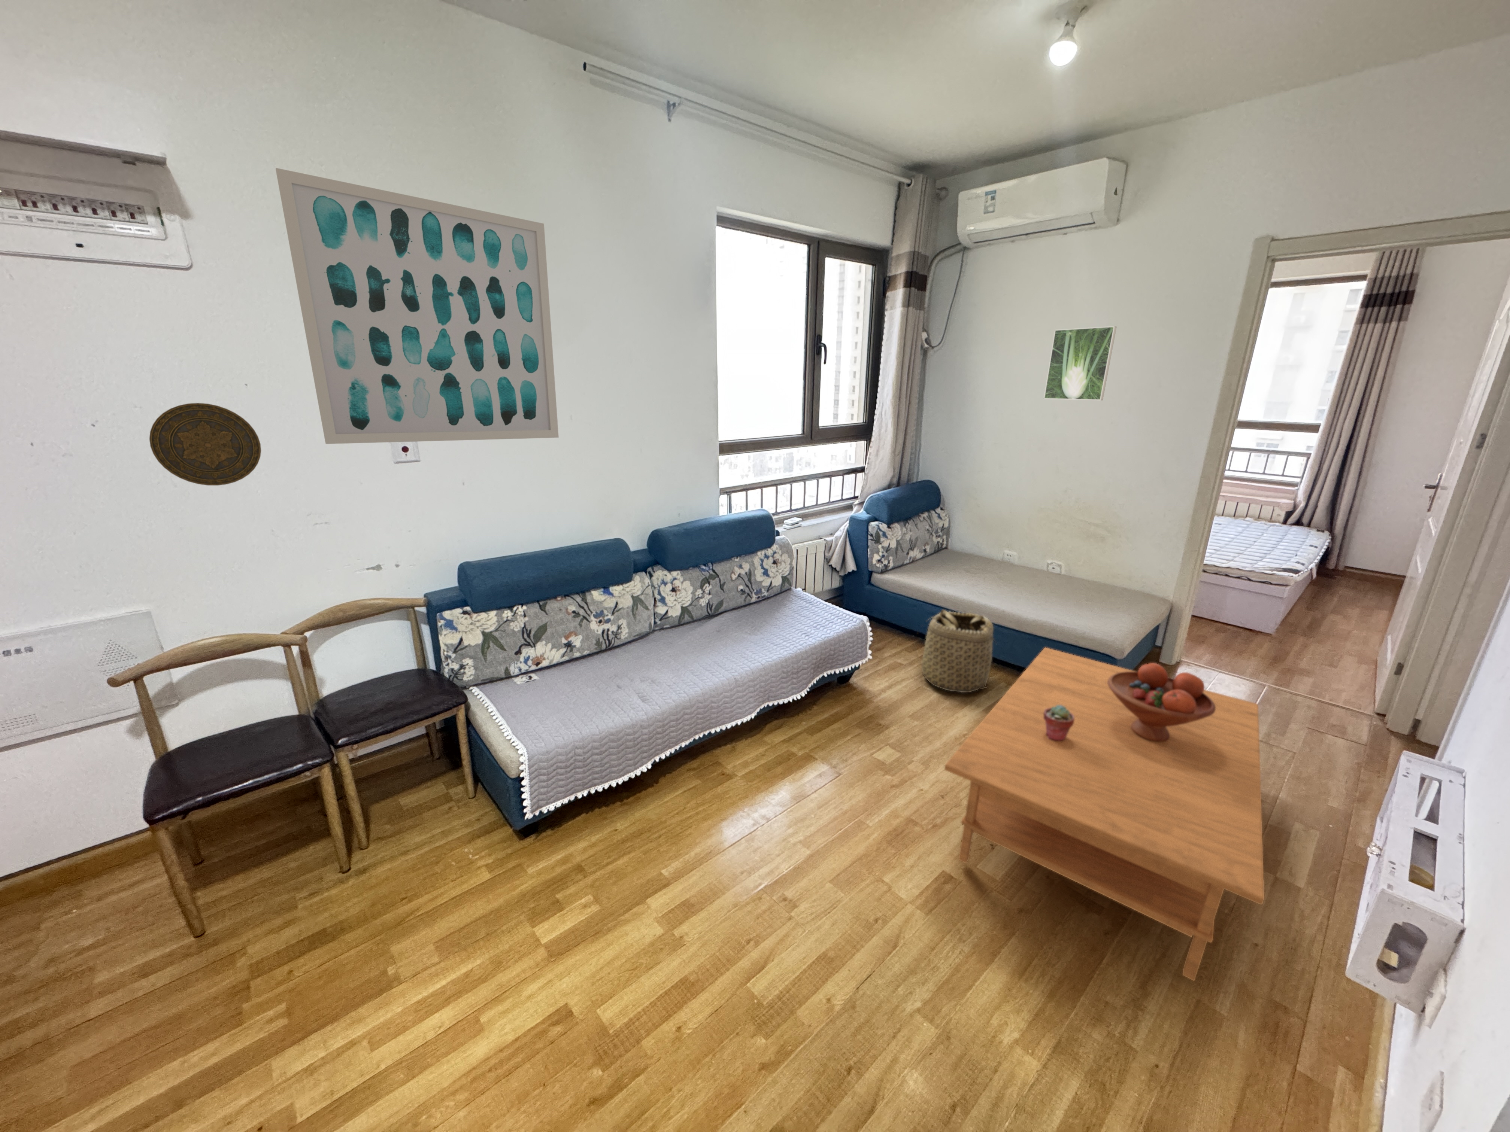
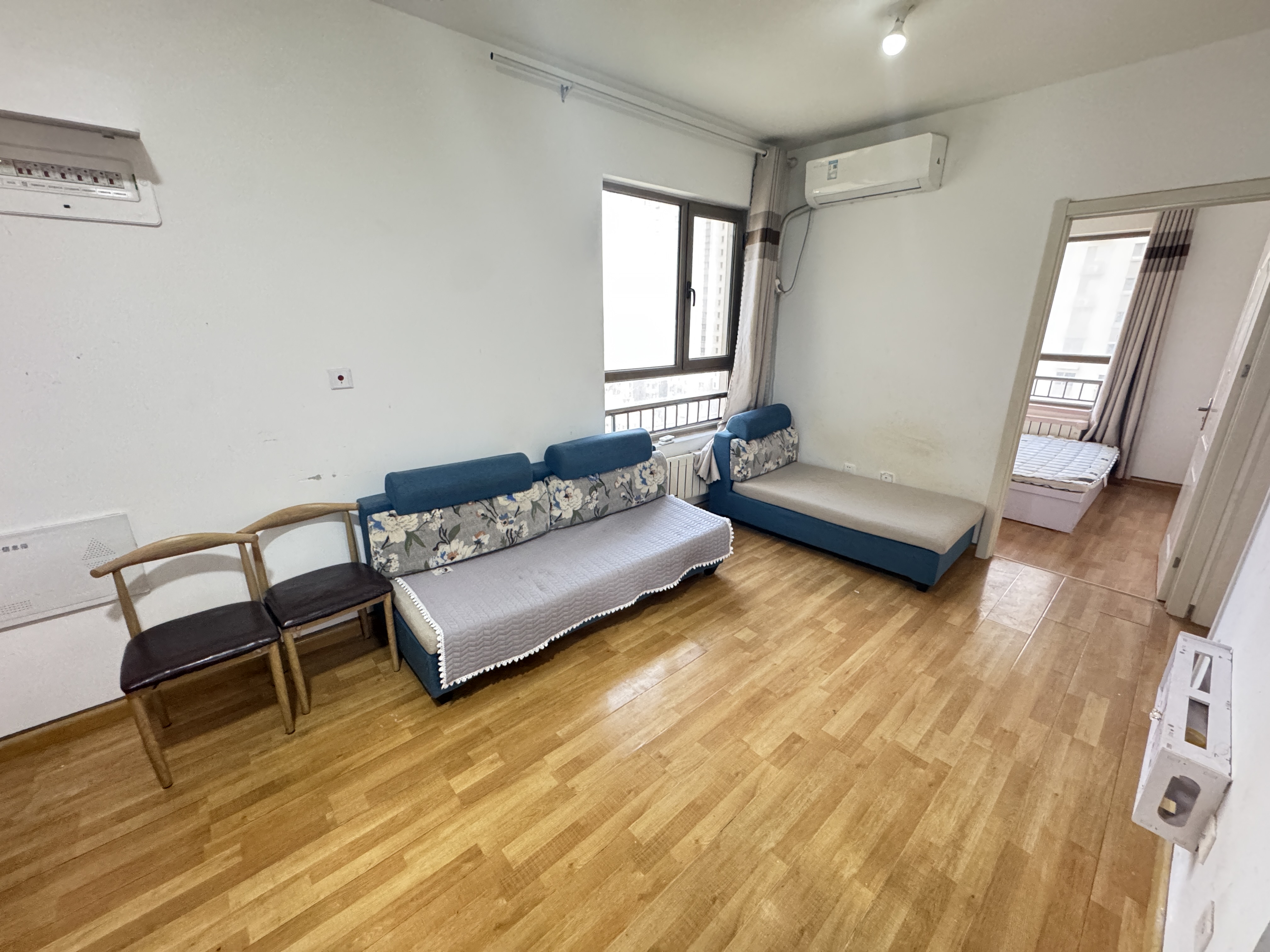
- decorative plate (207, 445)
- potted succulent (1058, 721)
- fruit bowl (1157, 704)
- coffee table (1107, 779)
- wall art (441, 327)
- basket (956, 646)
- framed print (1078, 364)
